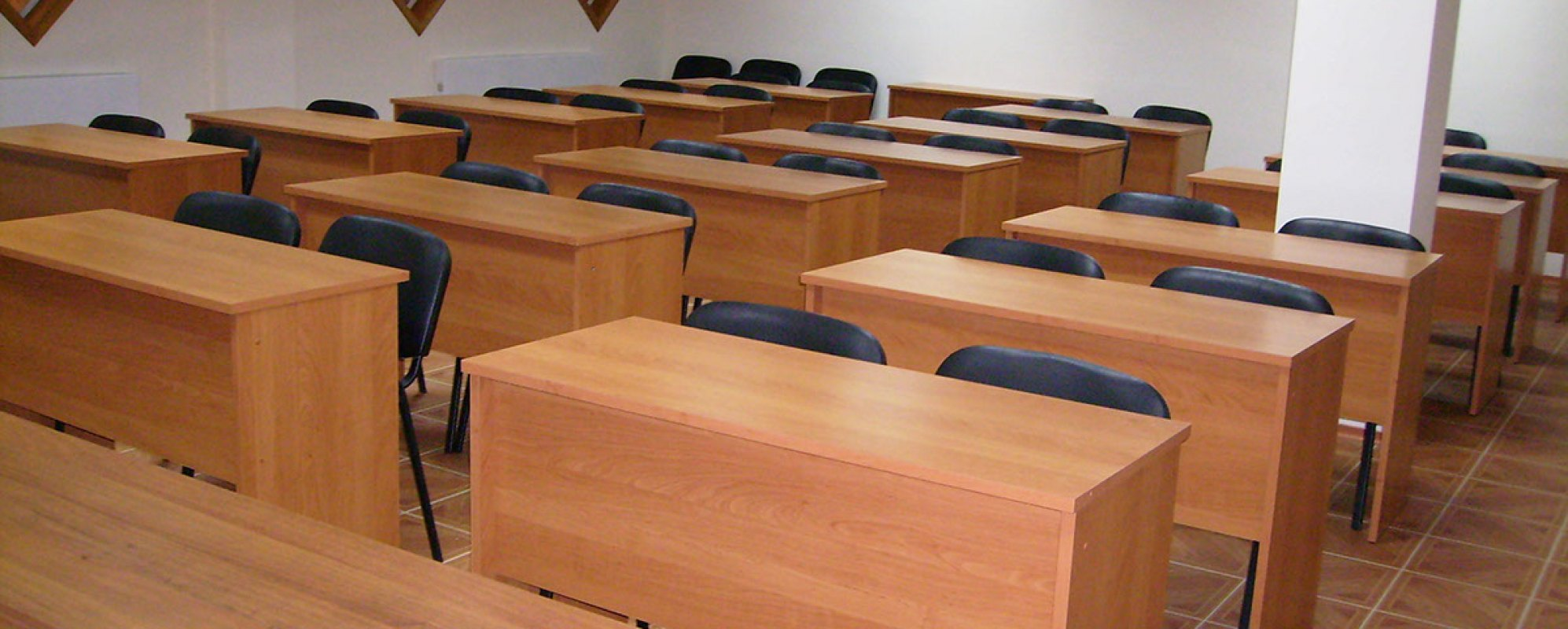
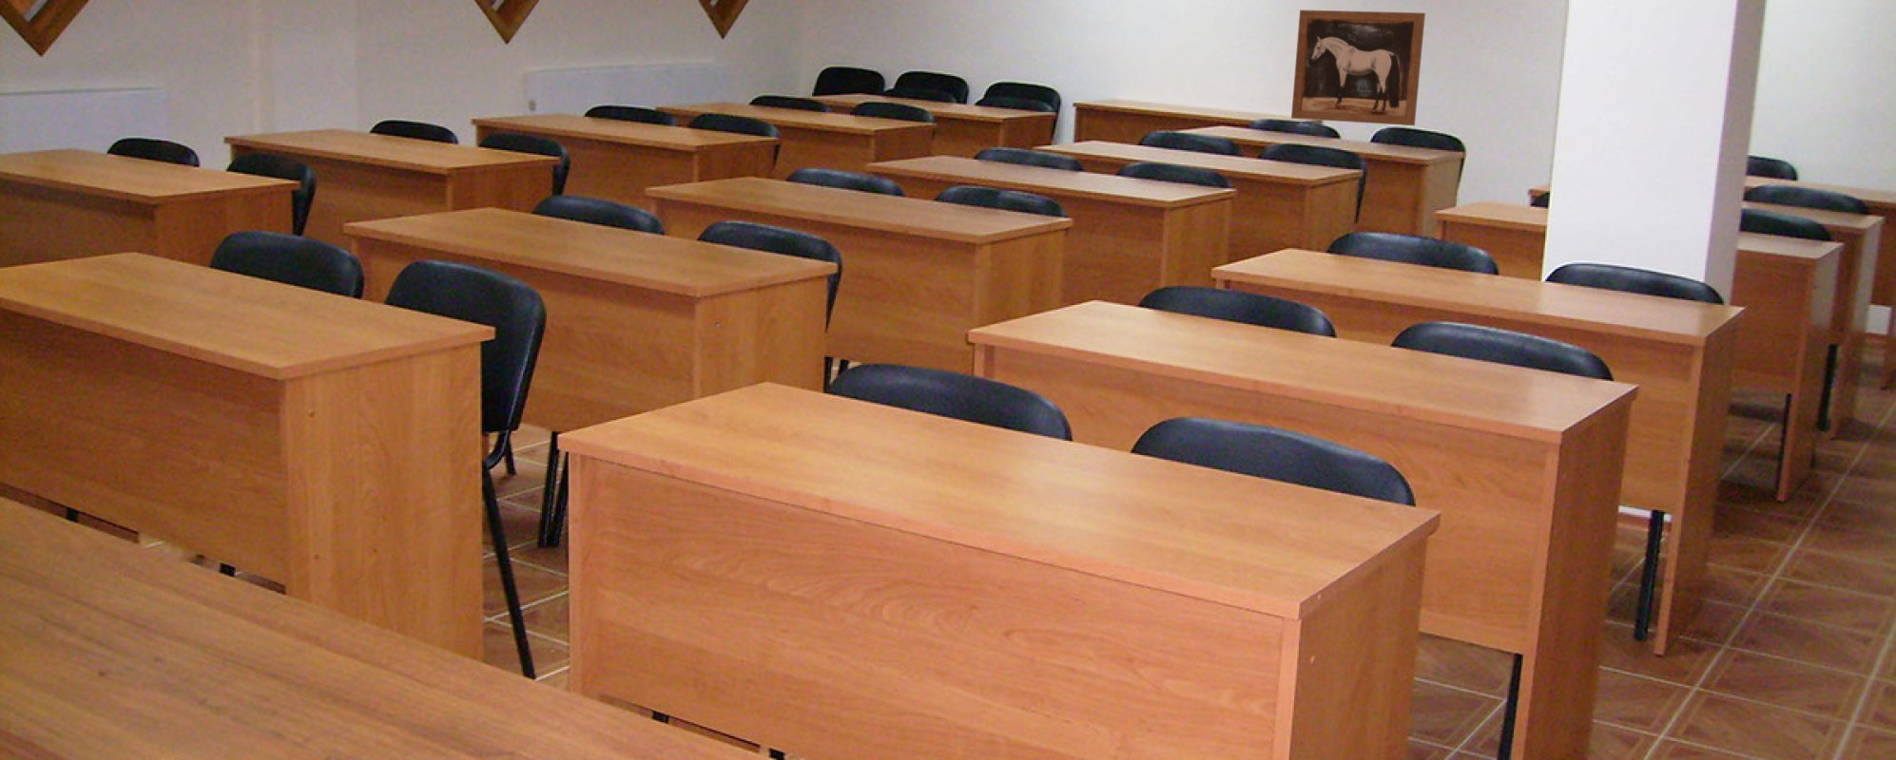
+ wall art (1355, 66)
